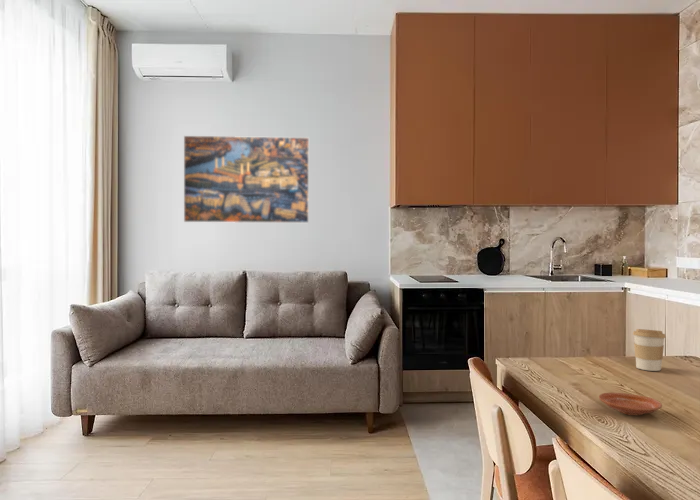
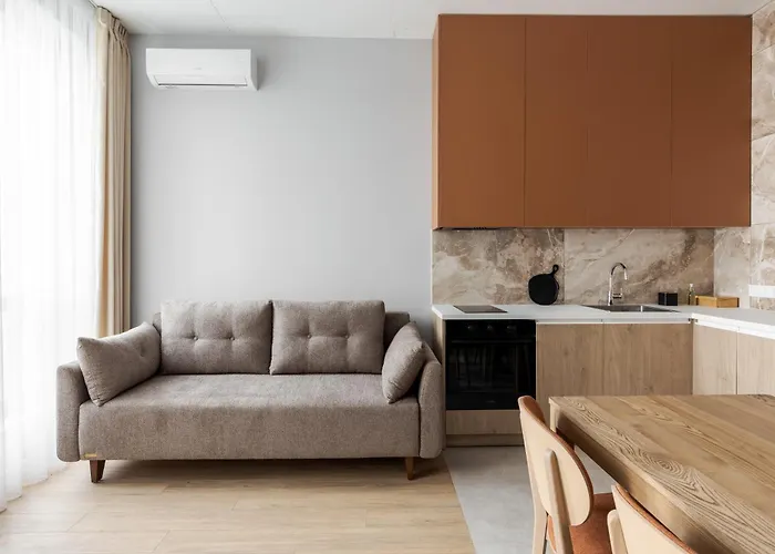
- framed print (246, 179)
- plate (629, 406)
- coffee cup (648, 348)
